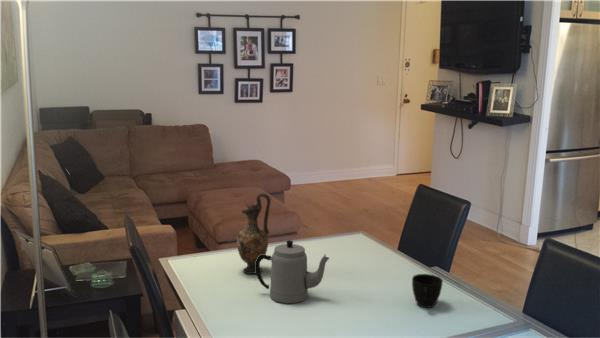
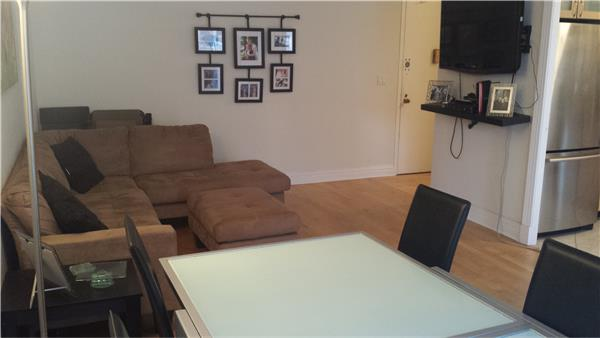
- teapot (292, 268)
- cup (425, 292)
- vase (253, 232)
